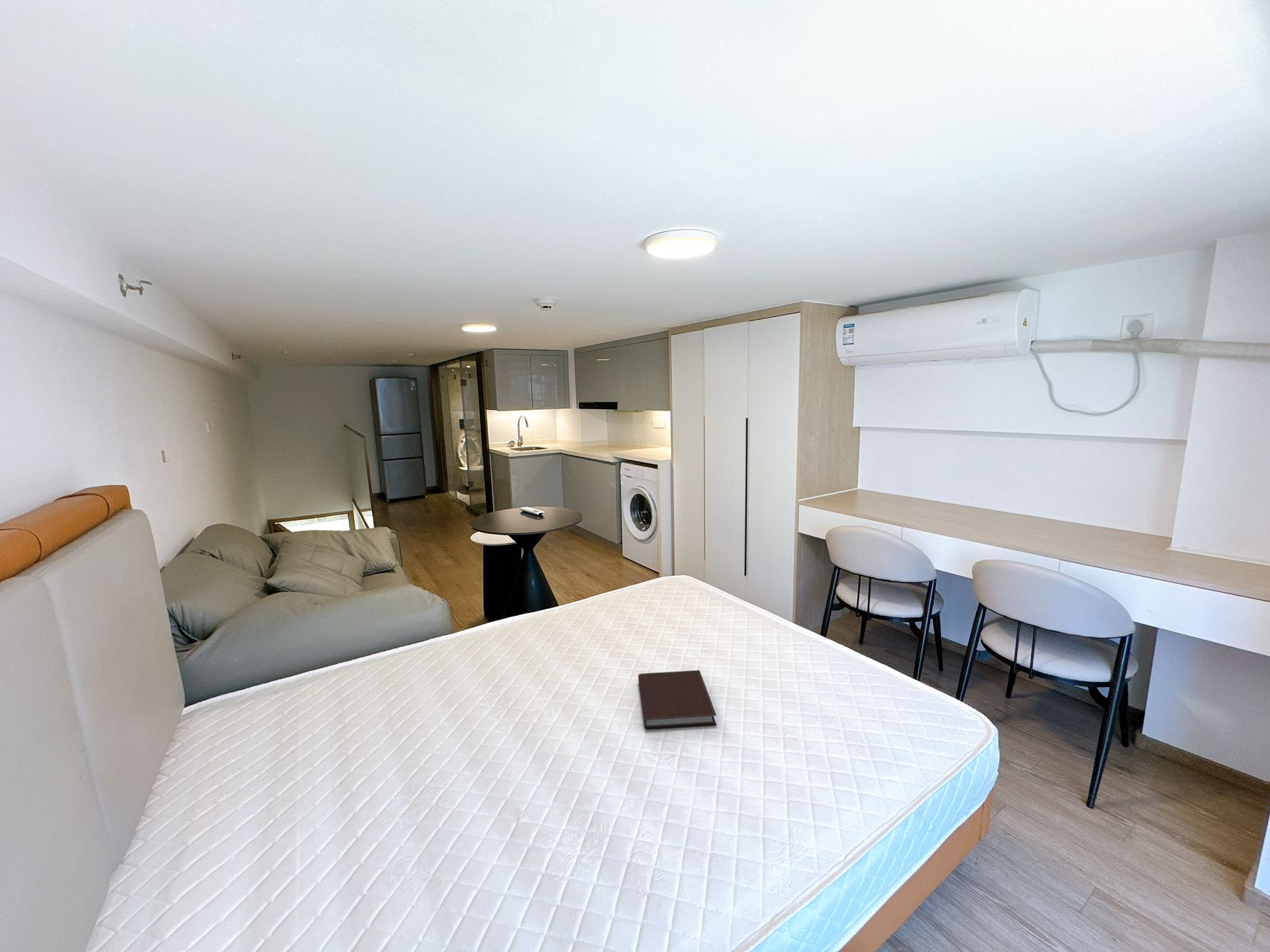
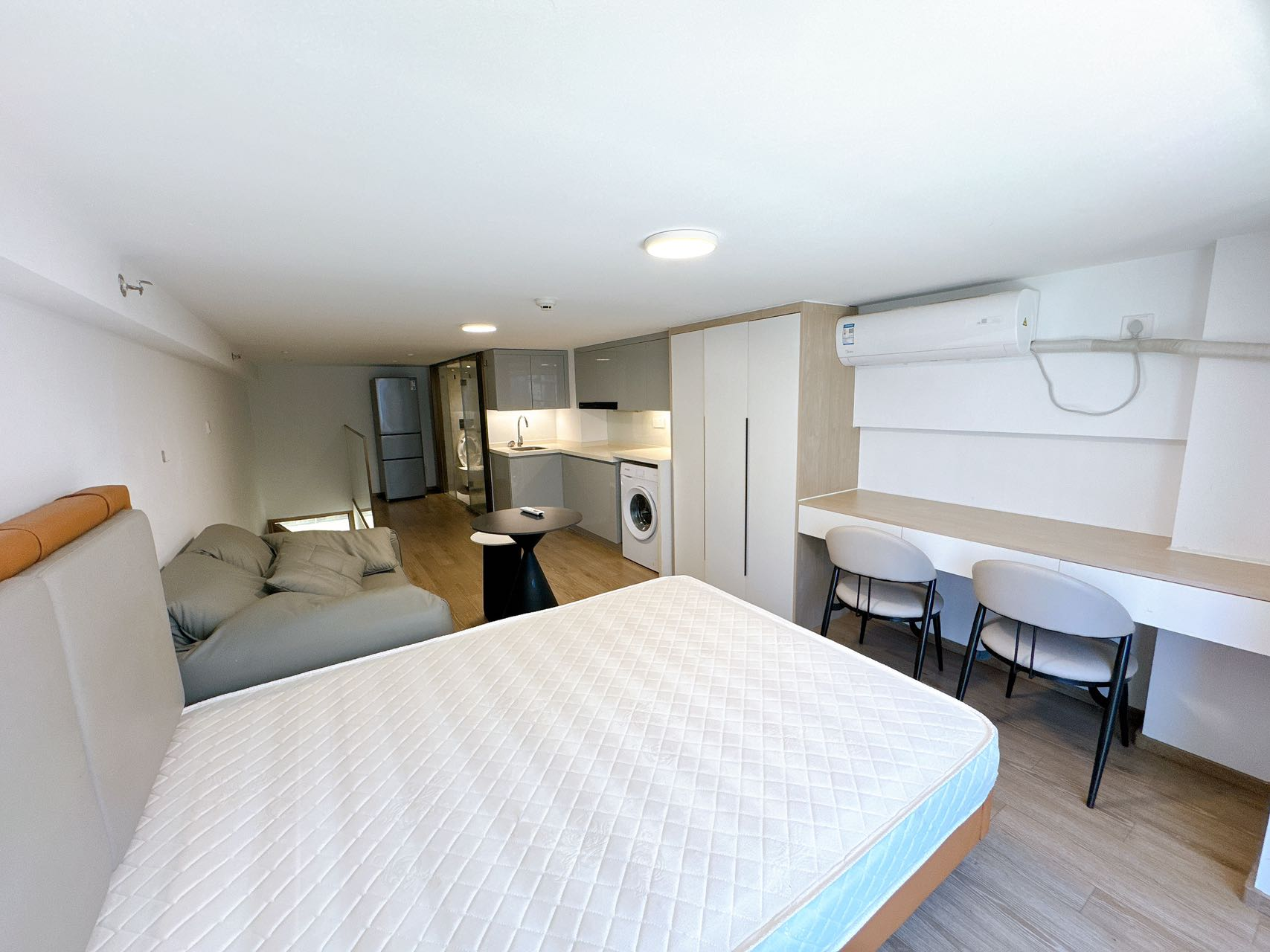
- notebook (674, 697)
